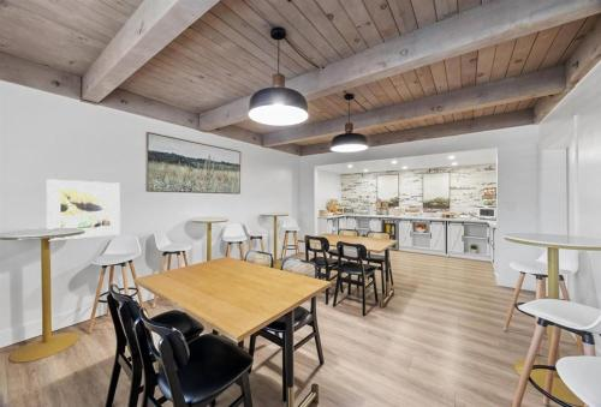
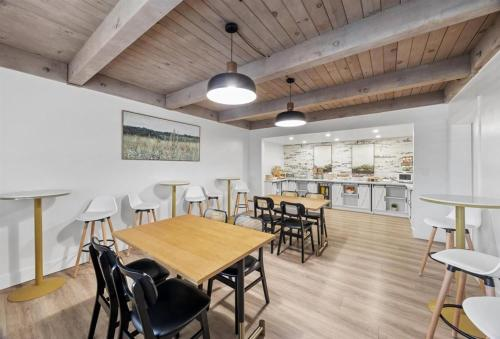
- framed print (87, 209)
